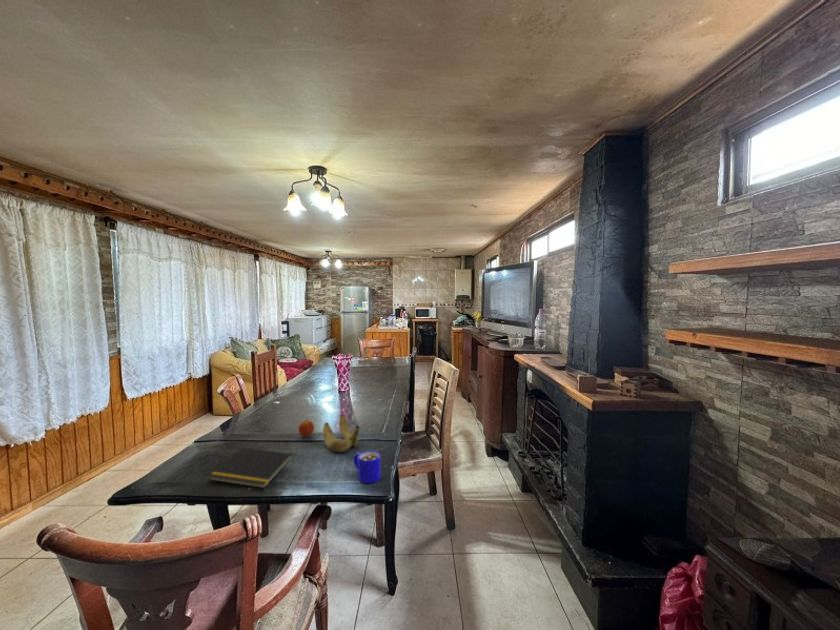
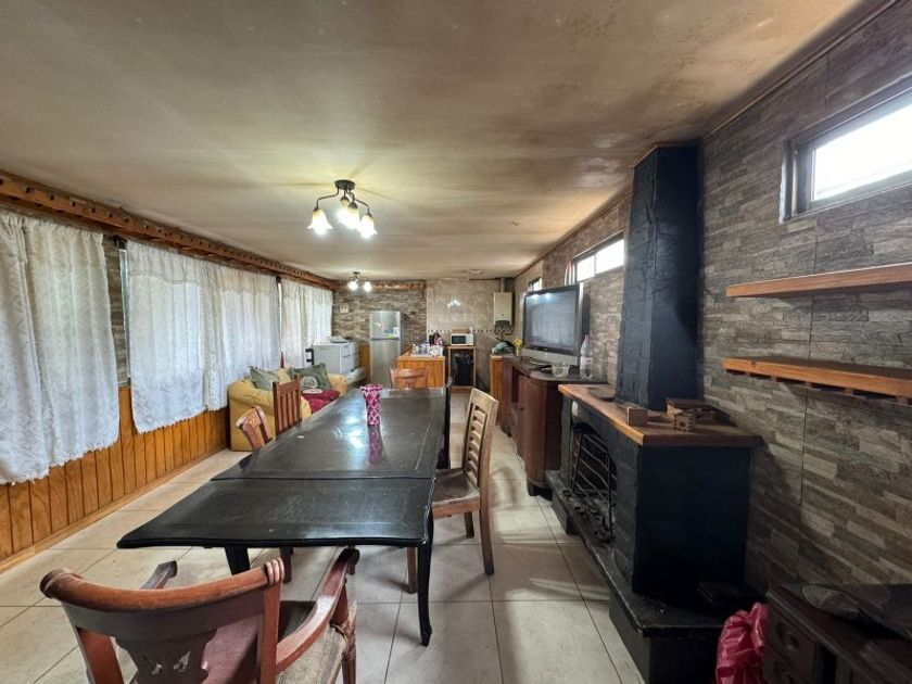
- banana (343, 430)
- notepad (252, 466)
- fruit (306, 427)
- mug (365, 464)
